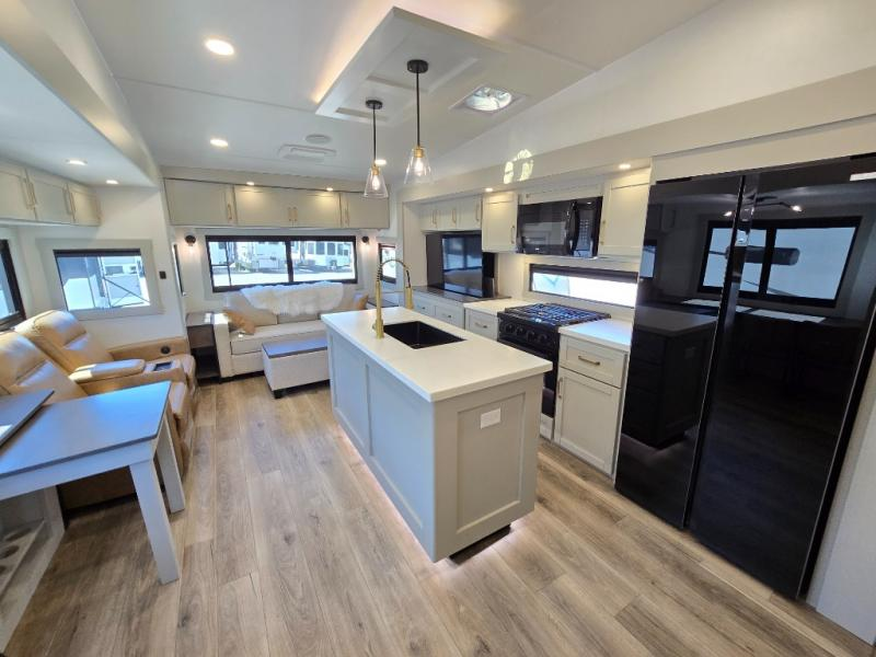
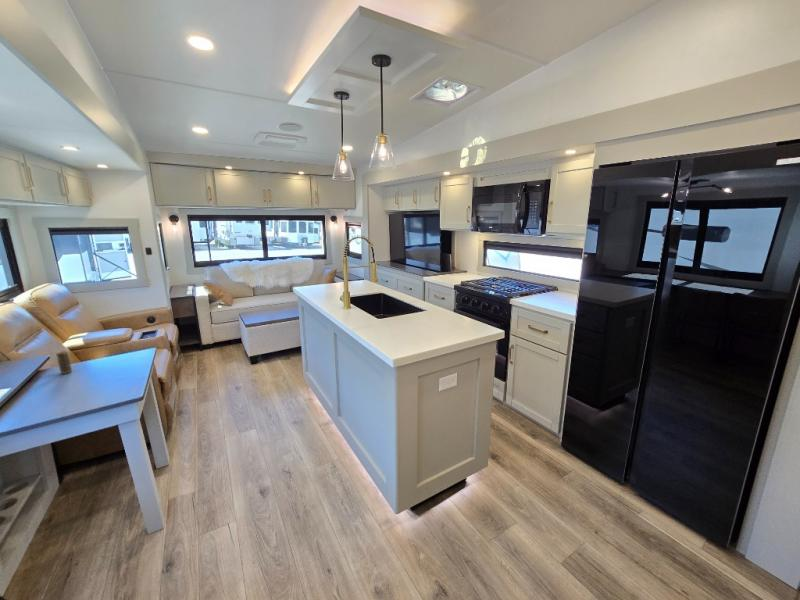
+ candle (64, 362)
